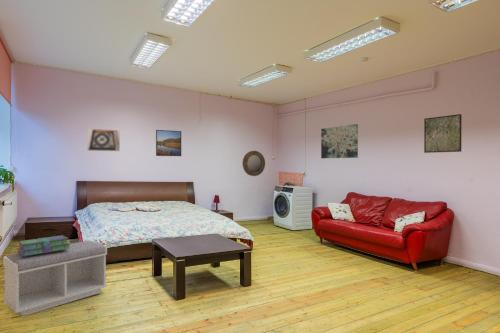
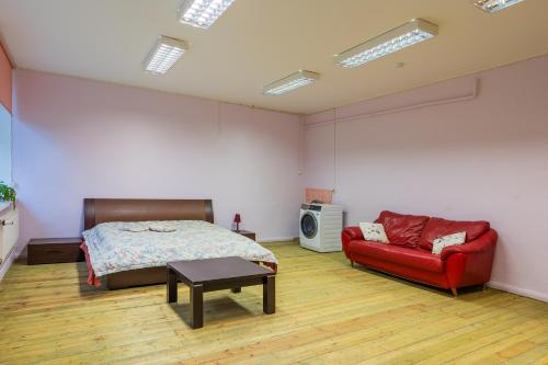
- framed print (442, 134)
- wall art (338, 142)
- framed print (103, 140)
- home mirror (254, 163)
- stack of books (44, 245)
- bench (58, 273)
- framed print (168, 143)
